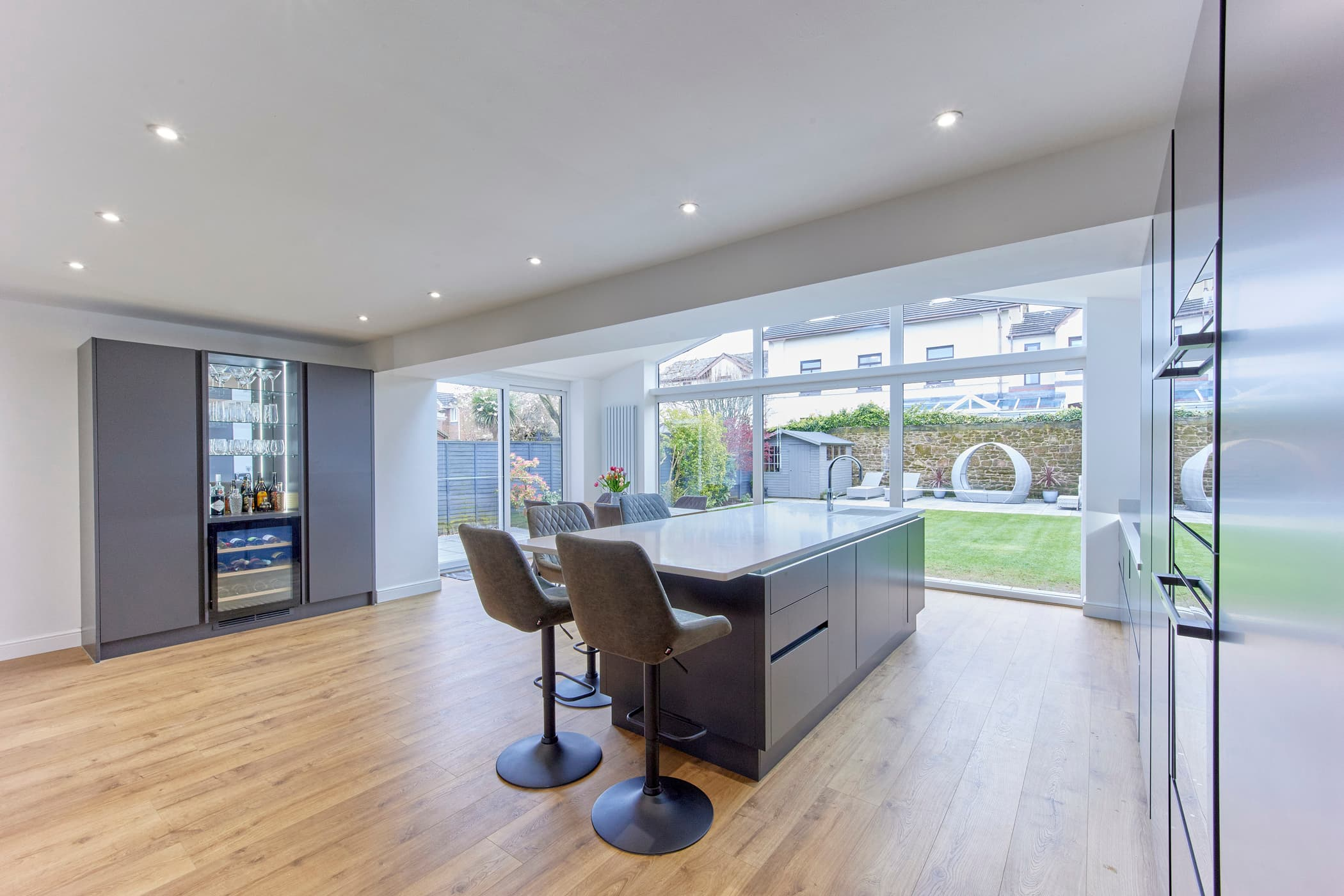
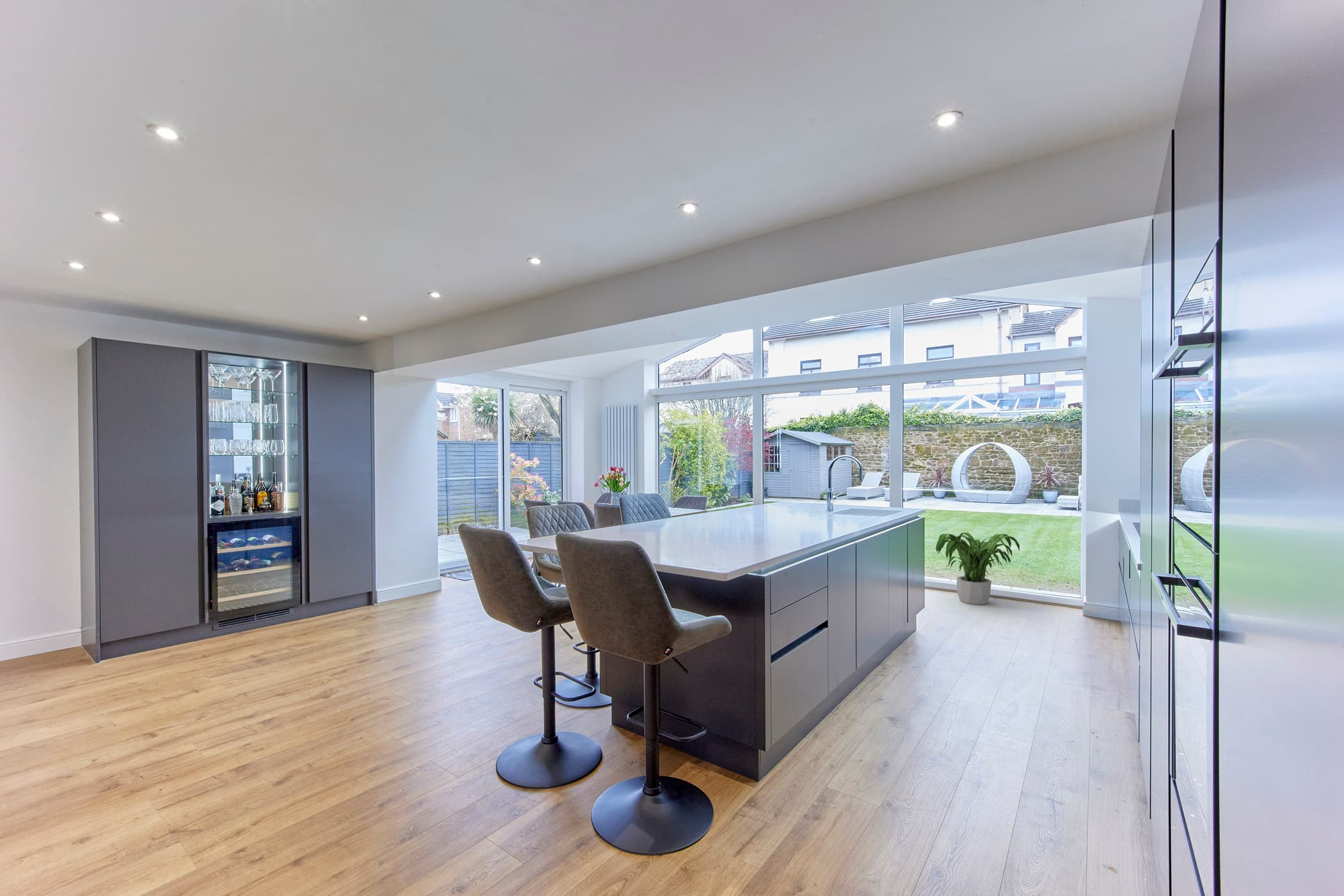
+ potted plant (977, 567)
